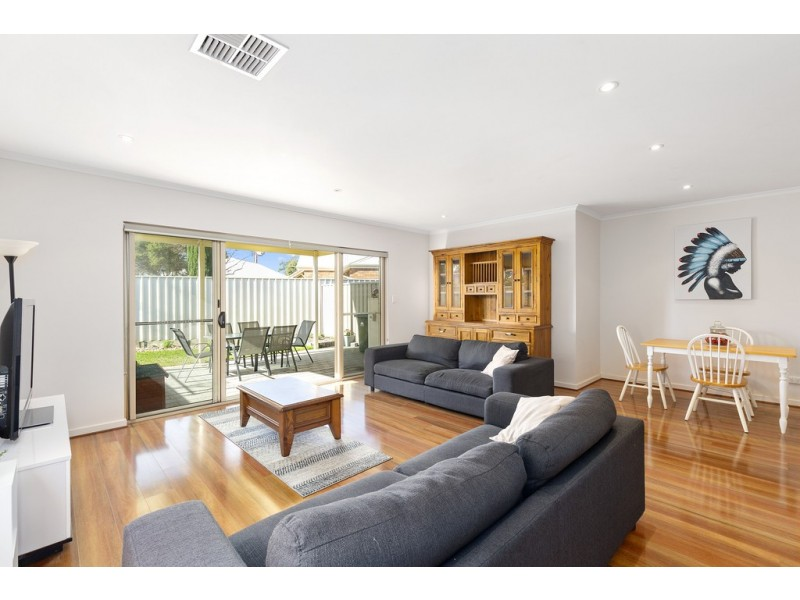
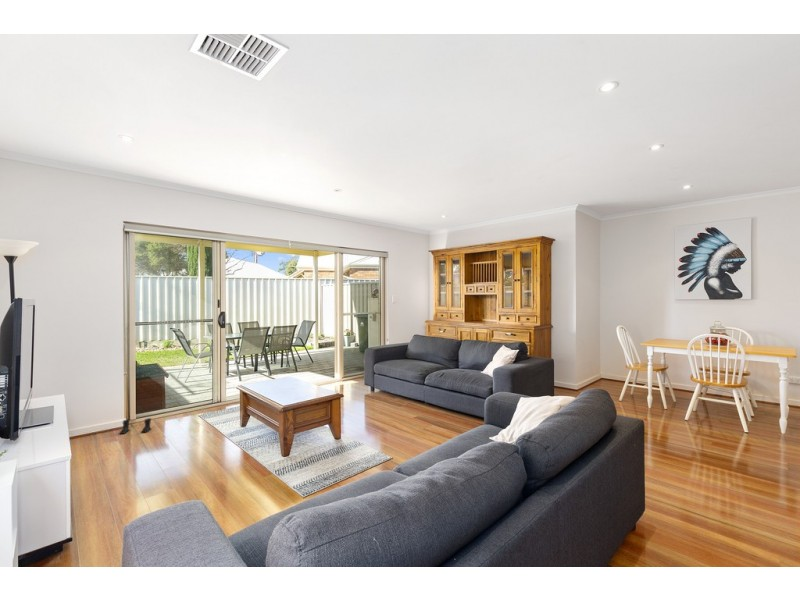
+ boots (128, 425)
